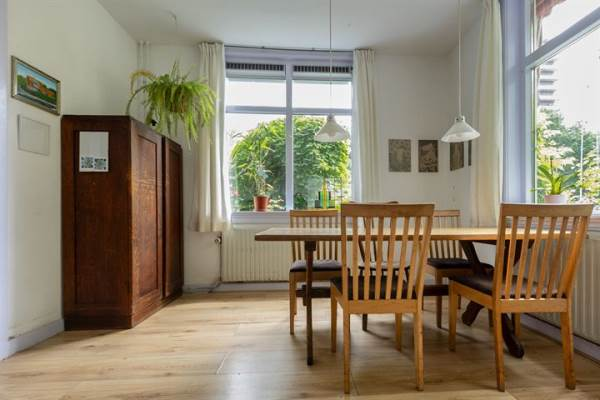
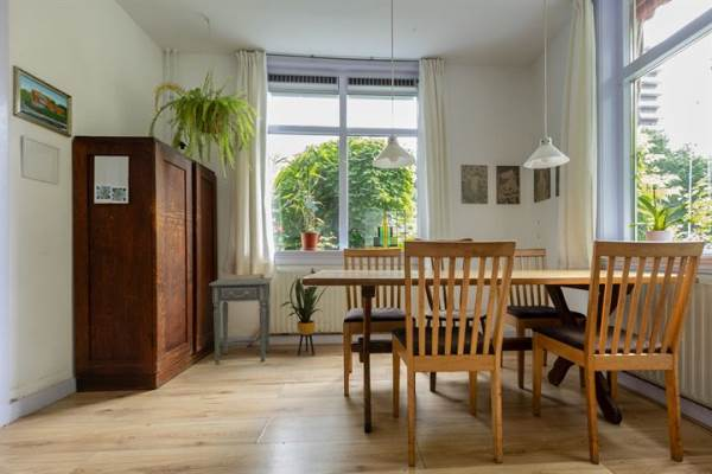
+ house plant (310, 312)
+ side table (227, 319)
